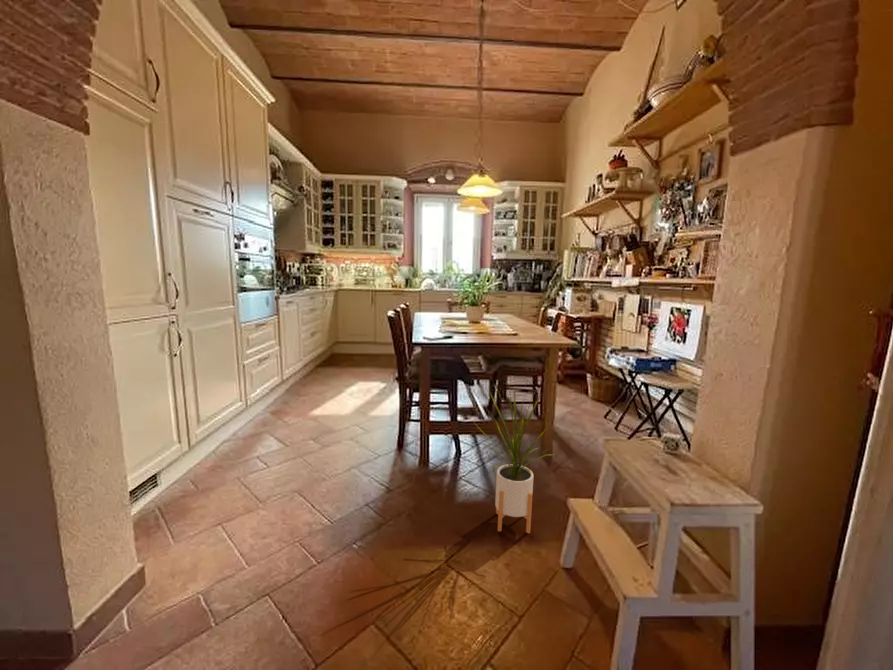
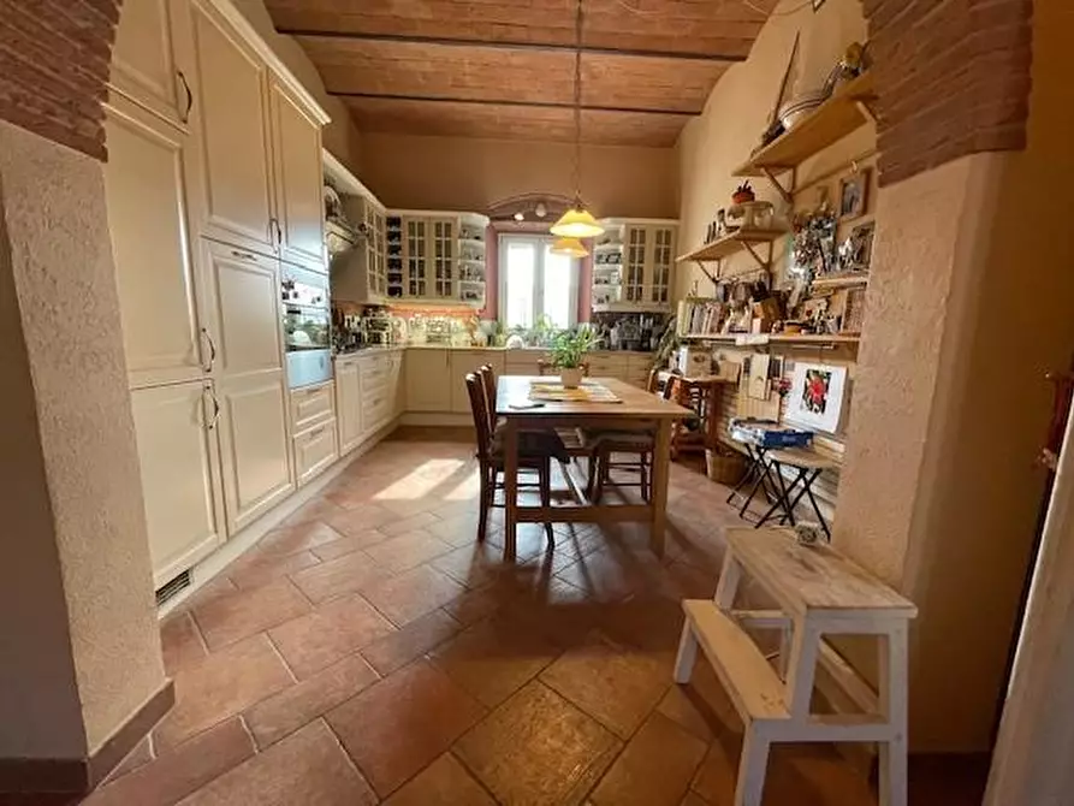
- house plant (518, 456)
